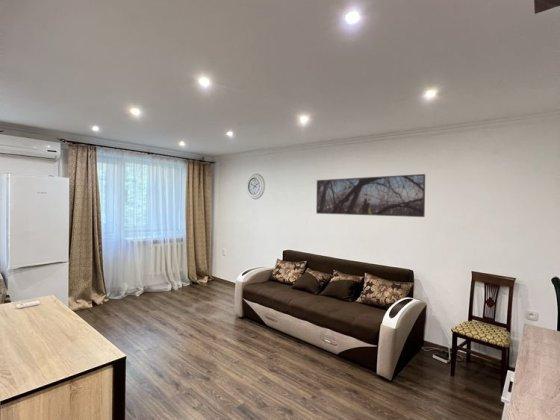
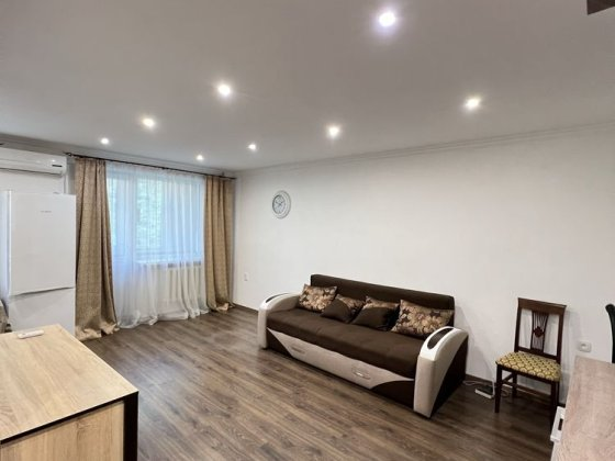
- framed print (363, 196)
